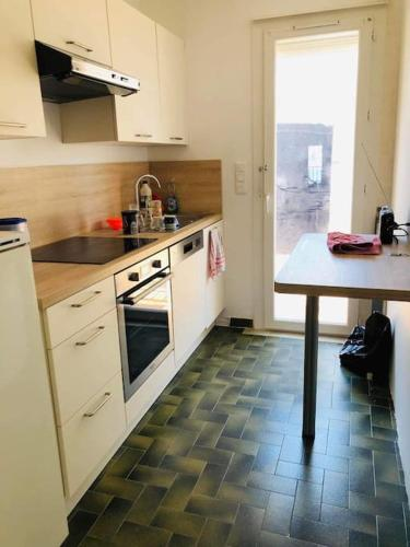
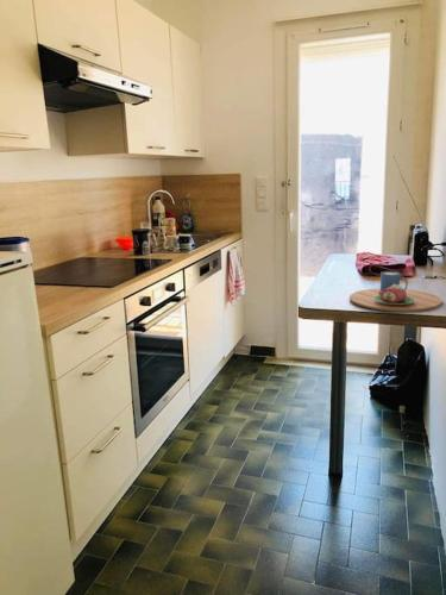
+ mug (395, 275)
